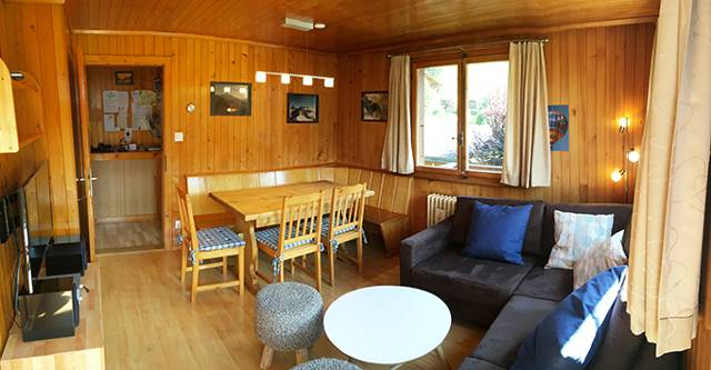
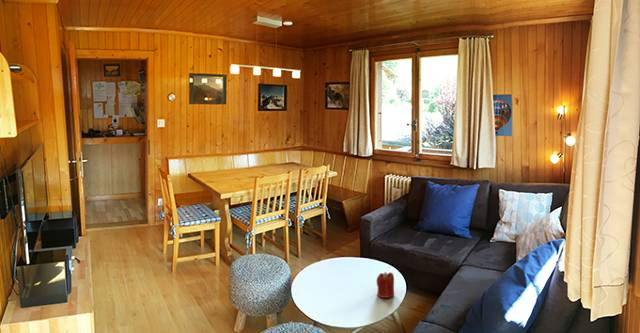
+ candle (385, 283)
